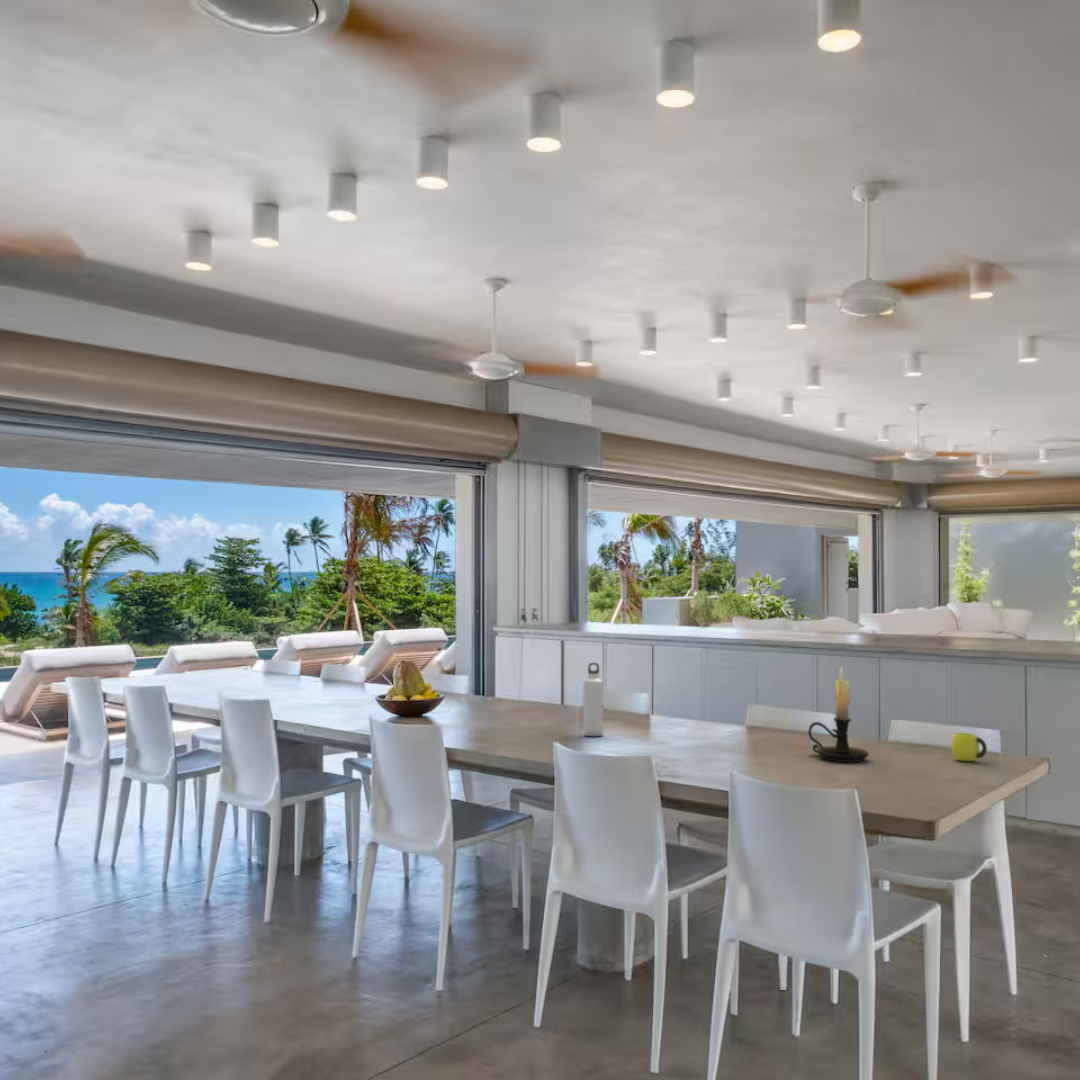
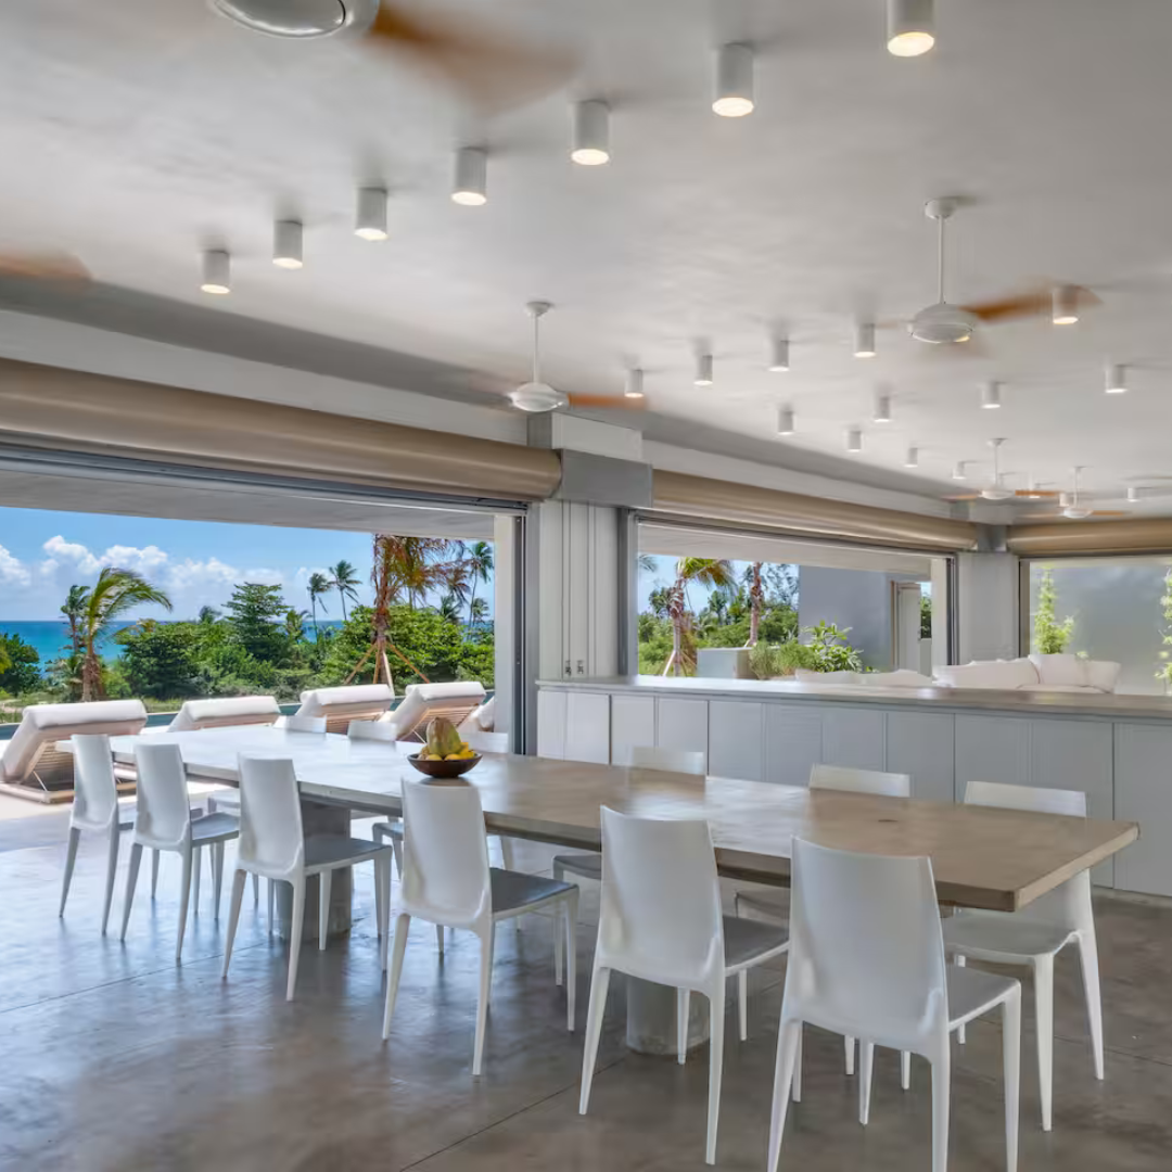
- cup (969, 747)
- candle holder (836, 711)
- water bottle (593, 698)
